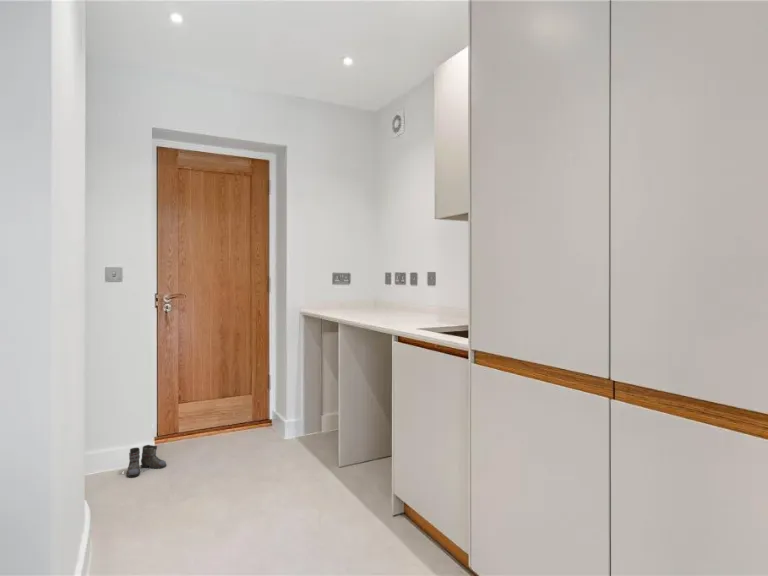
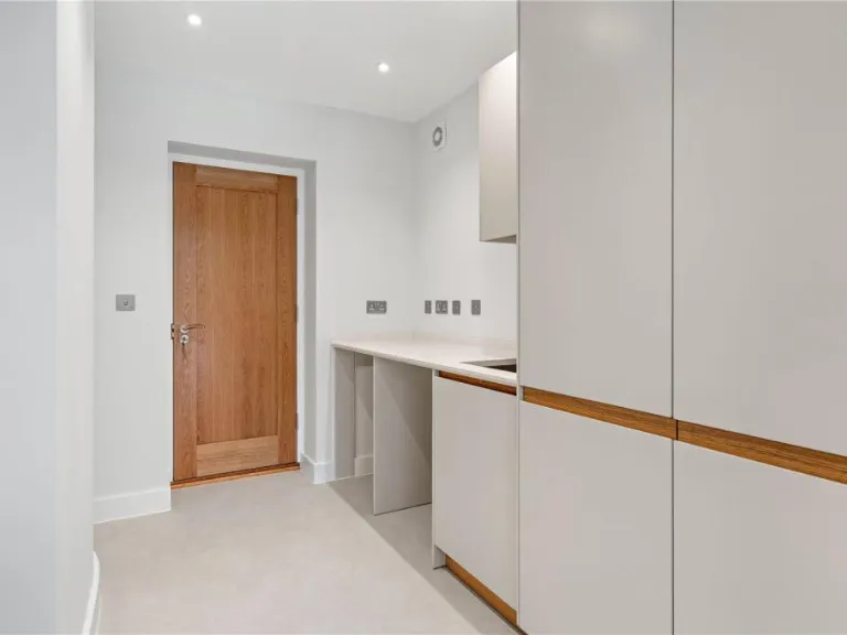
- boots (143, 459)
